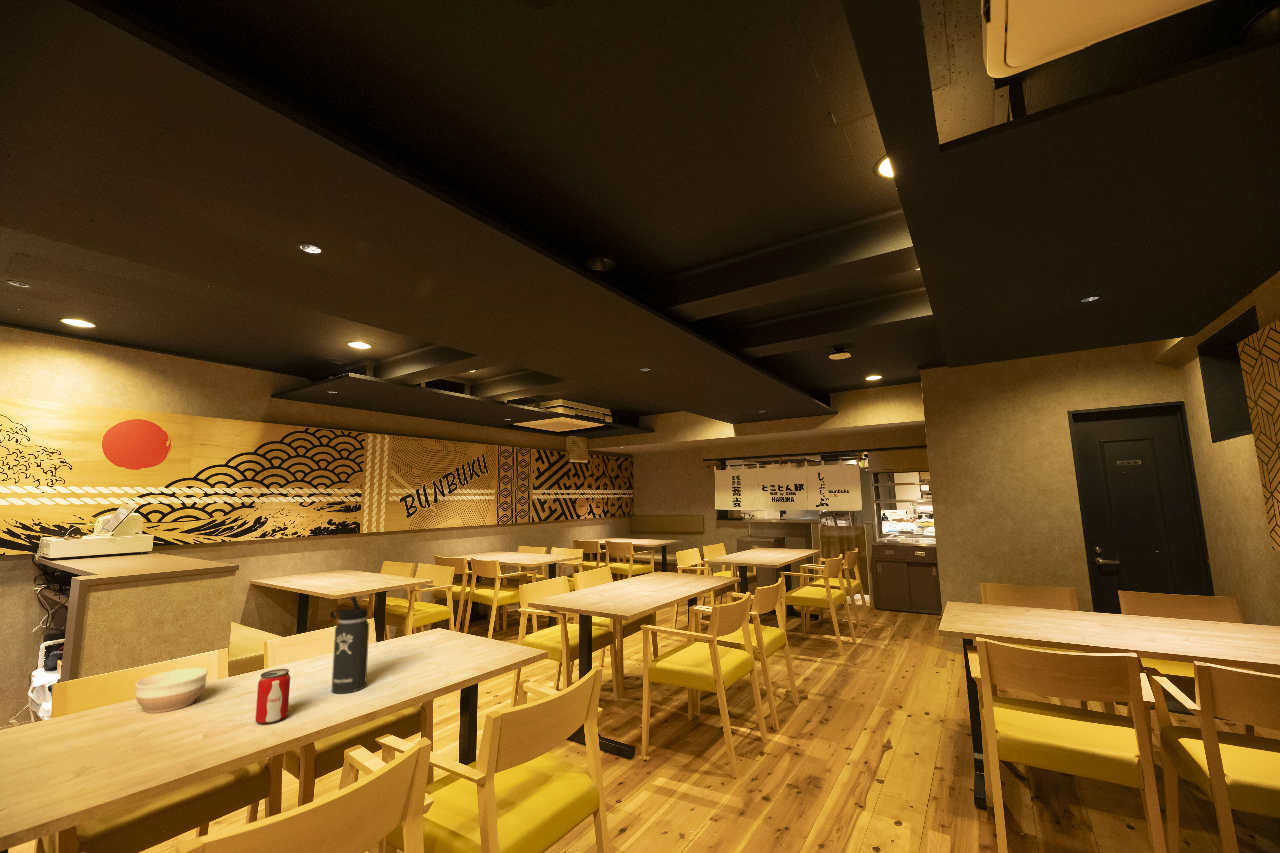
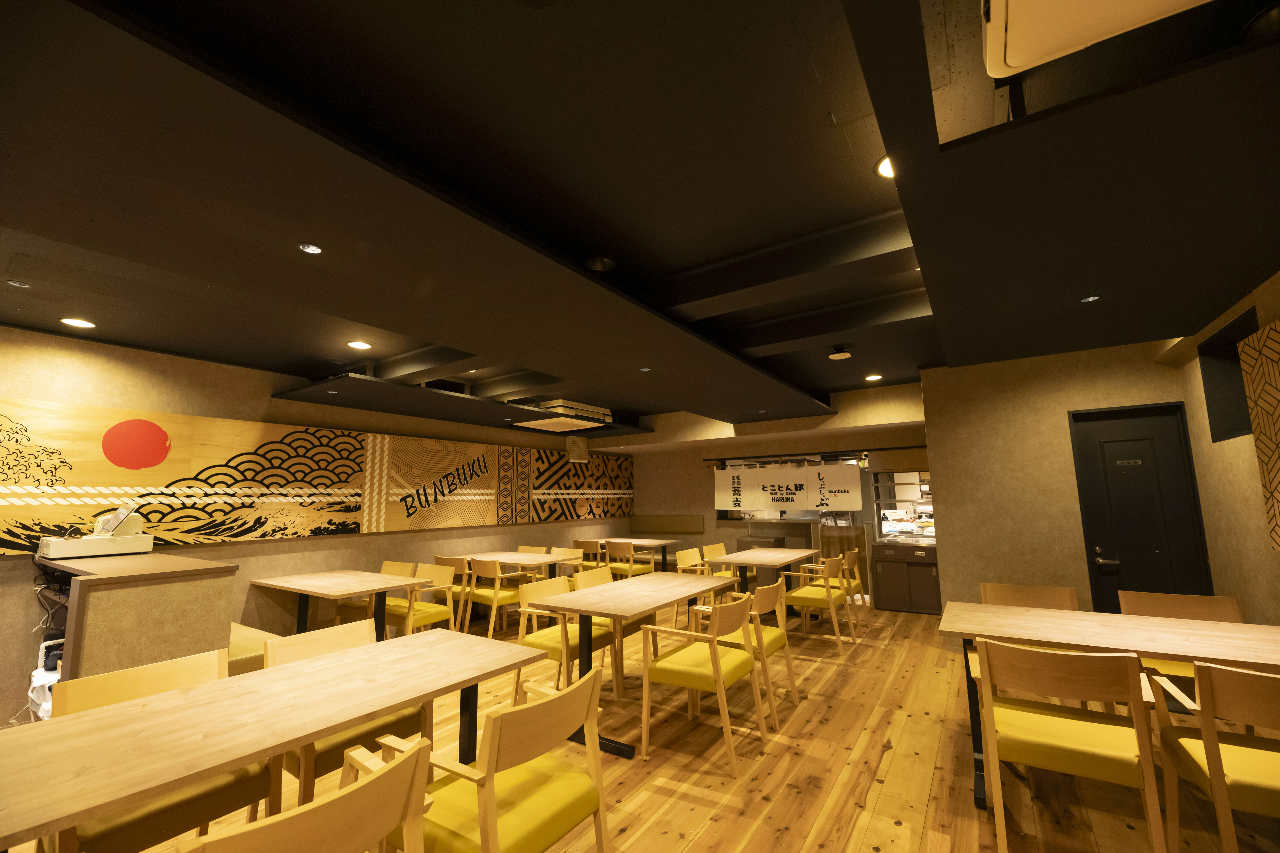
- beverage can (273, 695)
- bowl (171, 690)
- thermos bottle (348, 641)
